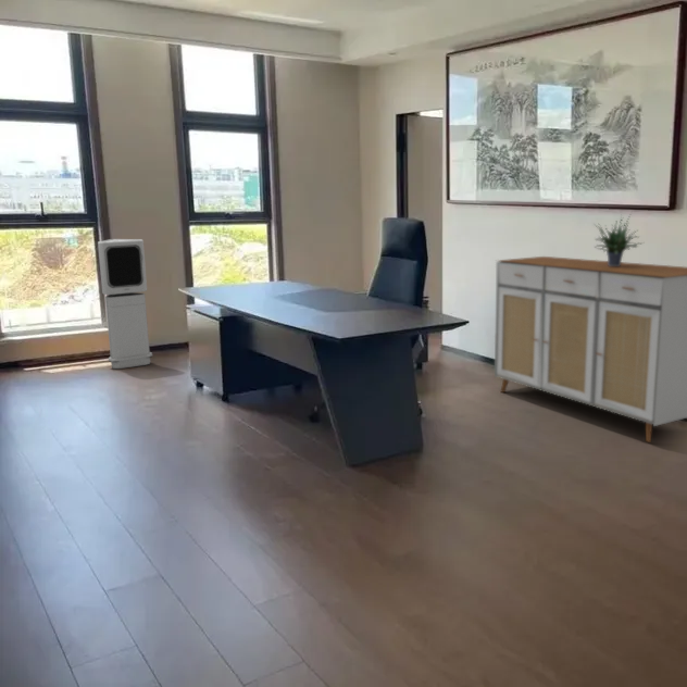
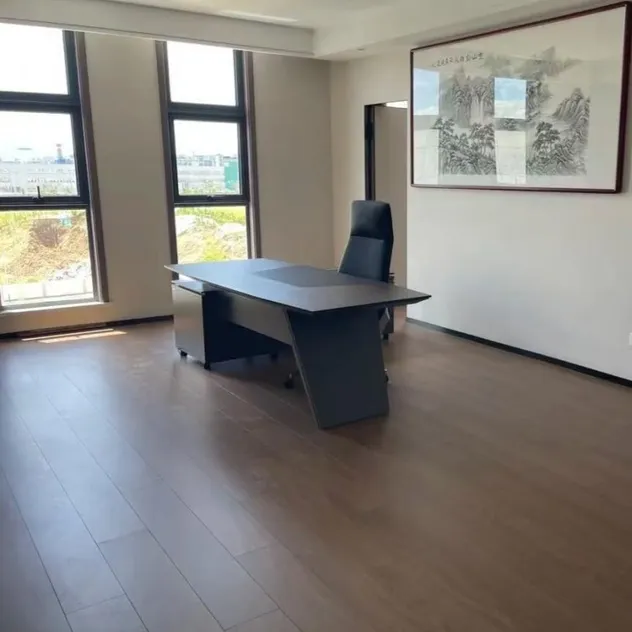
- sideboard (590, 338)
- air purifier (122, 302)
- potted plant (614, 238)
